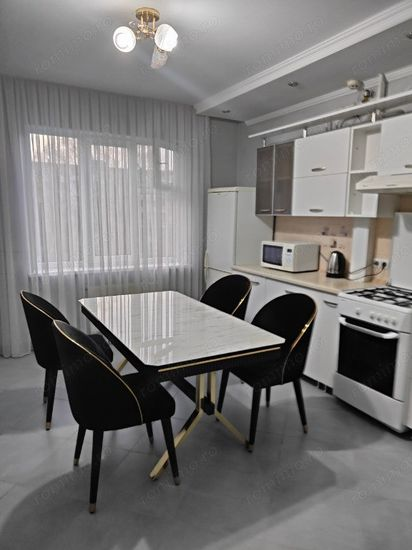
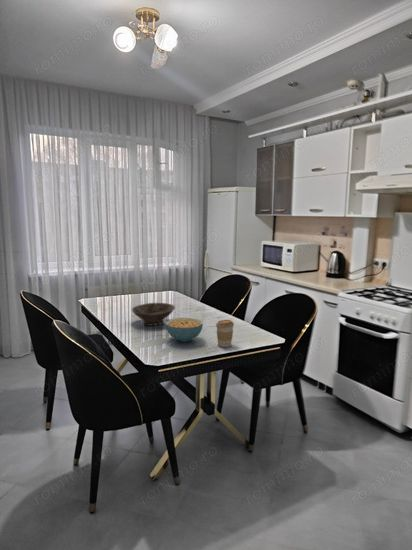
+ bowl (153, 315)
+ coffee cup (224, 332)
+ cereal bowl (184, 331)
